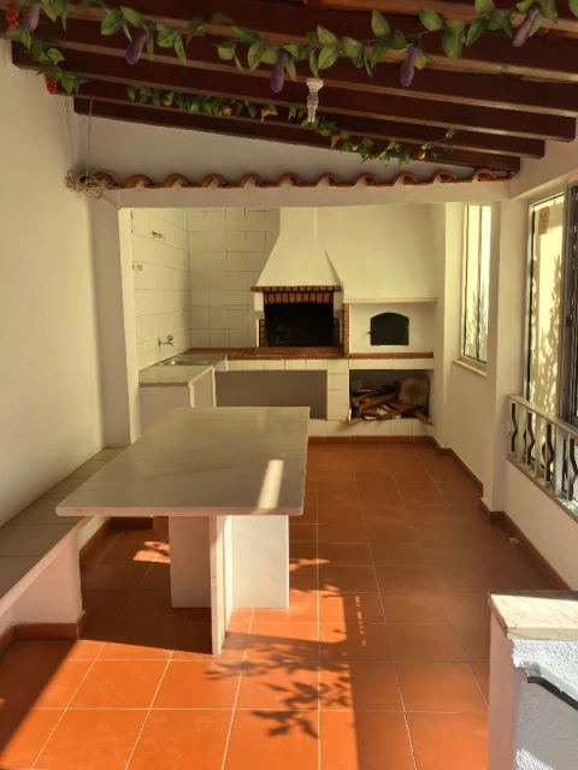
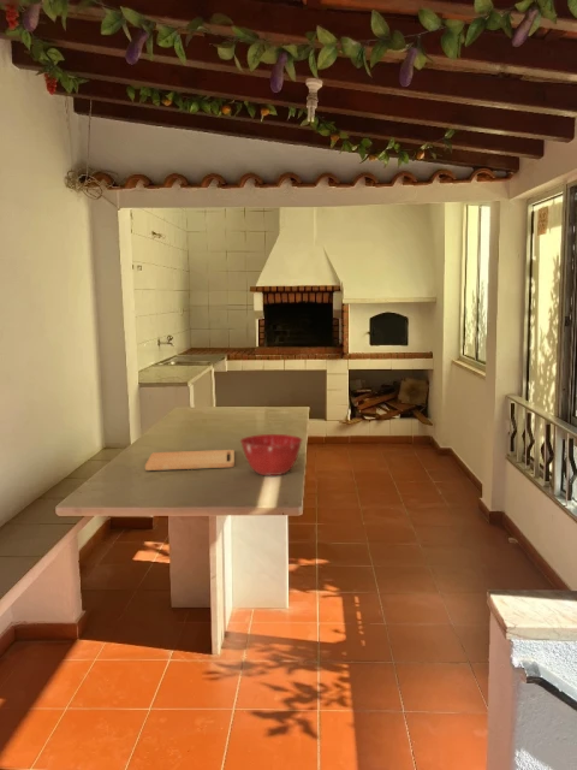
+ cutting board (191, 460)
+ mixing bowl (272, 455)
